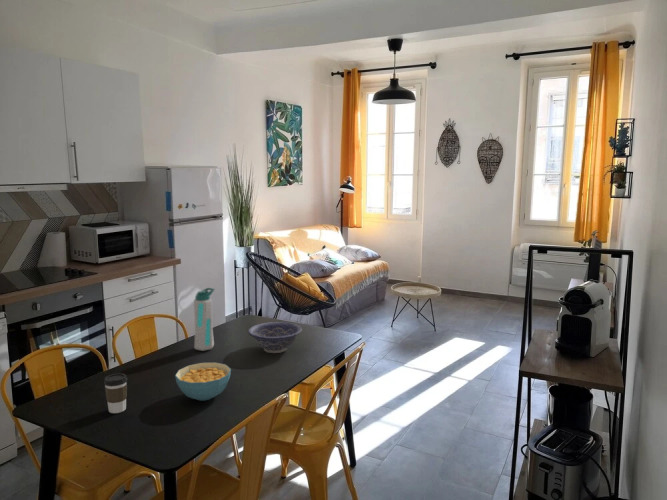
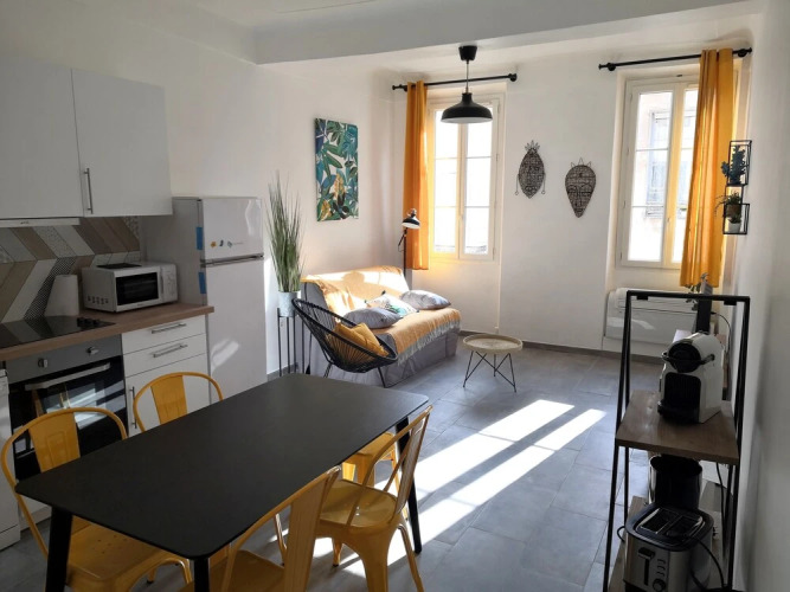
- coffee cup (116, 393)
- decorative bowl (275, 339)
- cereal bowl (204, 384)
- water bottle (204, 319)
